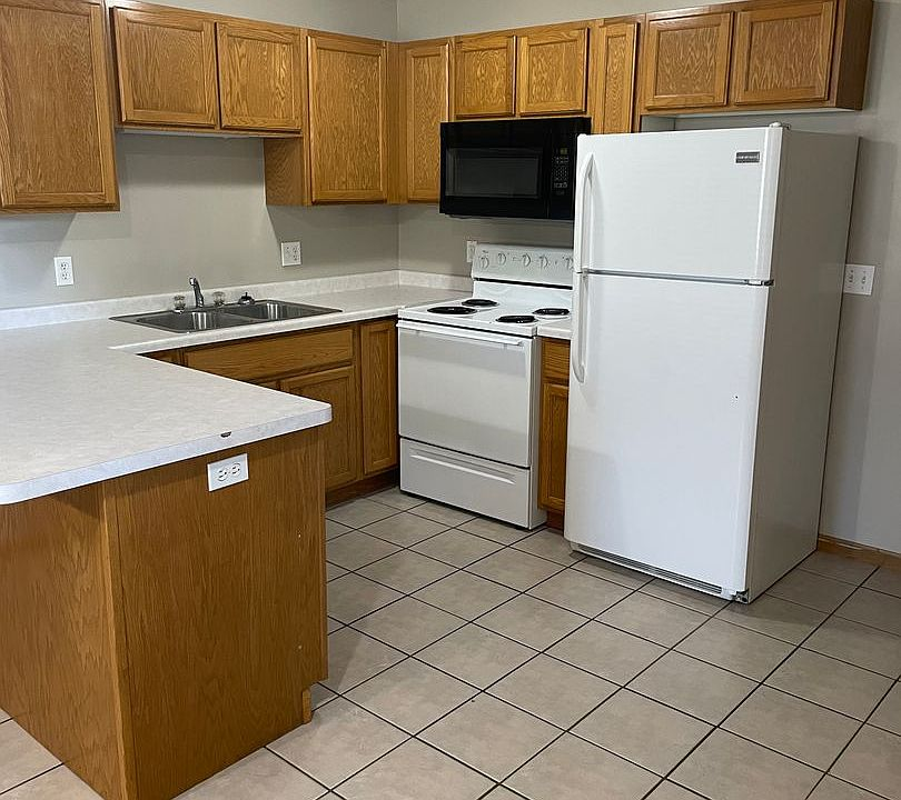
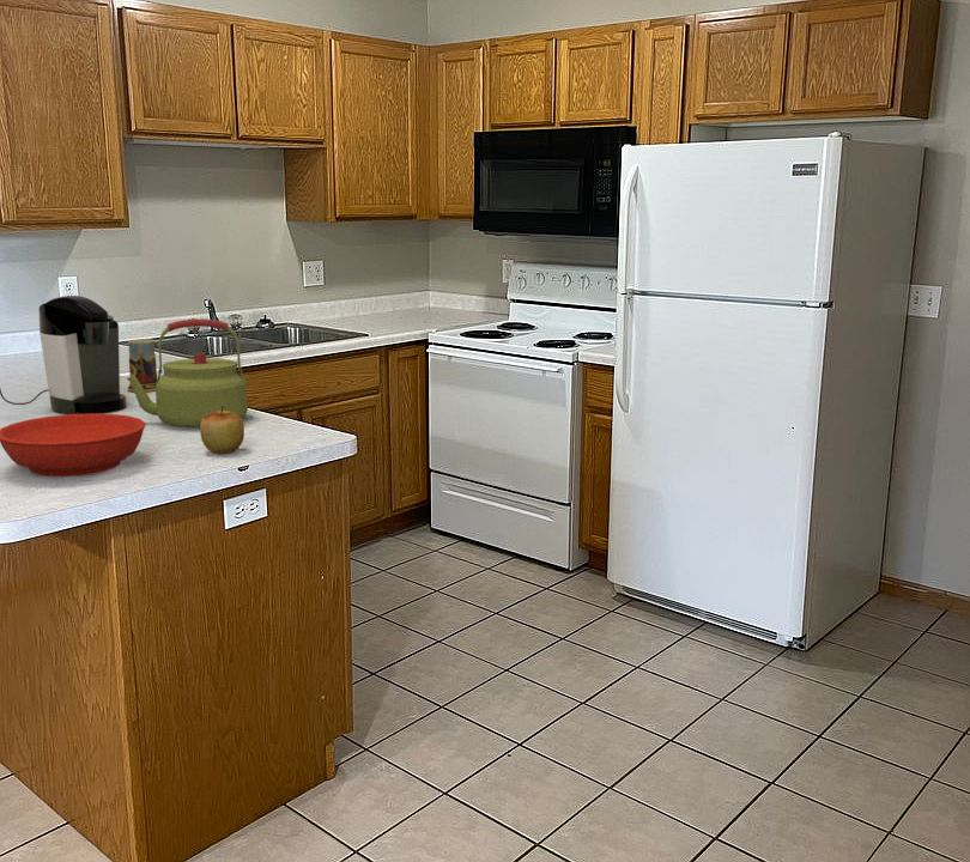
+ coffee maker (63, 354)
+ apple (222, 429)
+ bowl (74, 445)
+ mug (143, 365)
+ kettle (187, 370)
